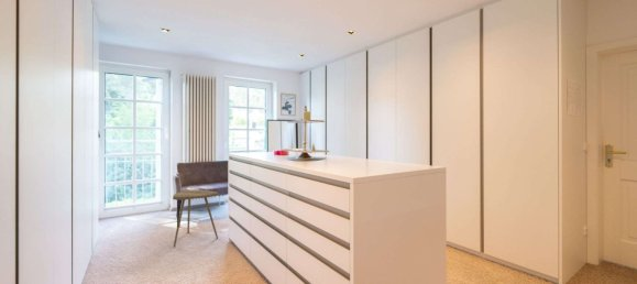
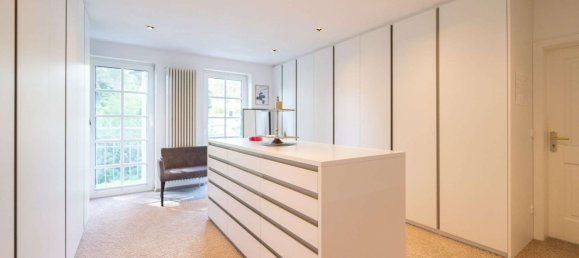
- side table (189, 216)
